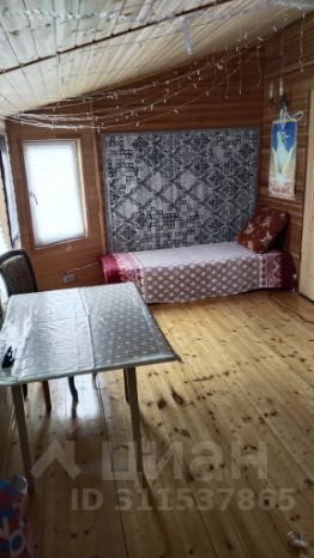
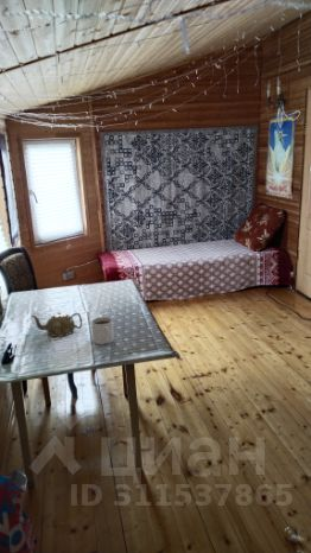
+ mug (103, 331)
+ teapot (57, 322)
